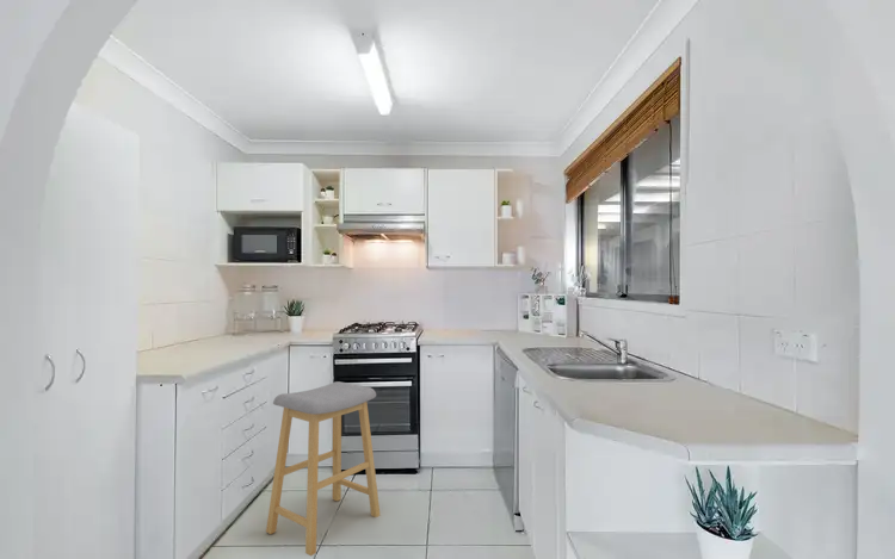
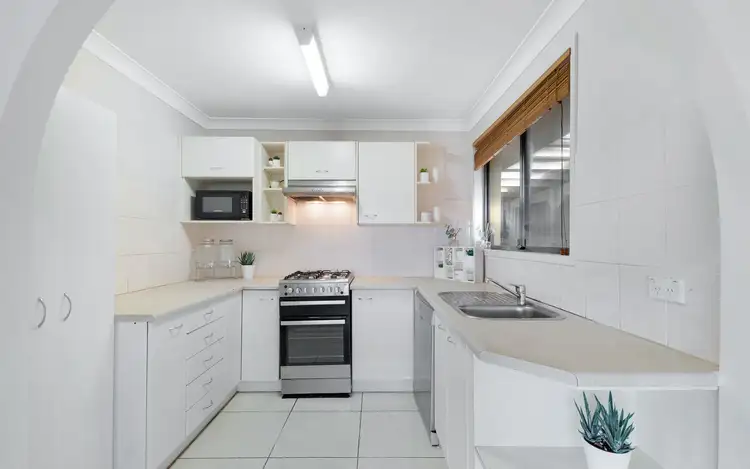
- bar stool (326, 456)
